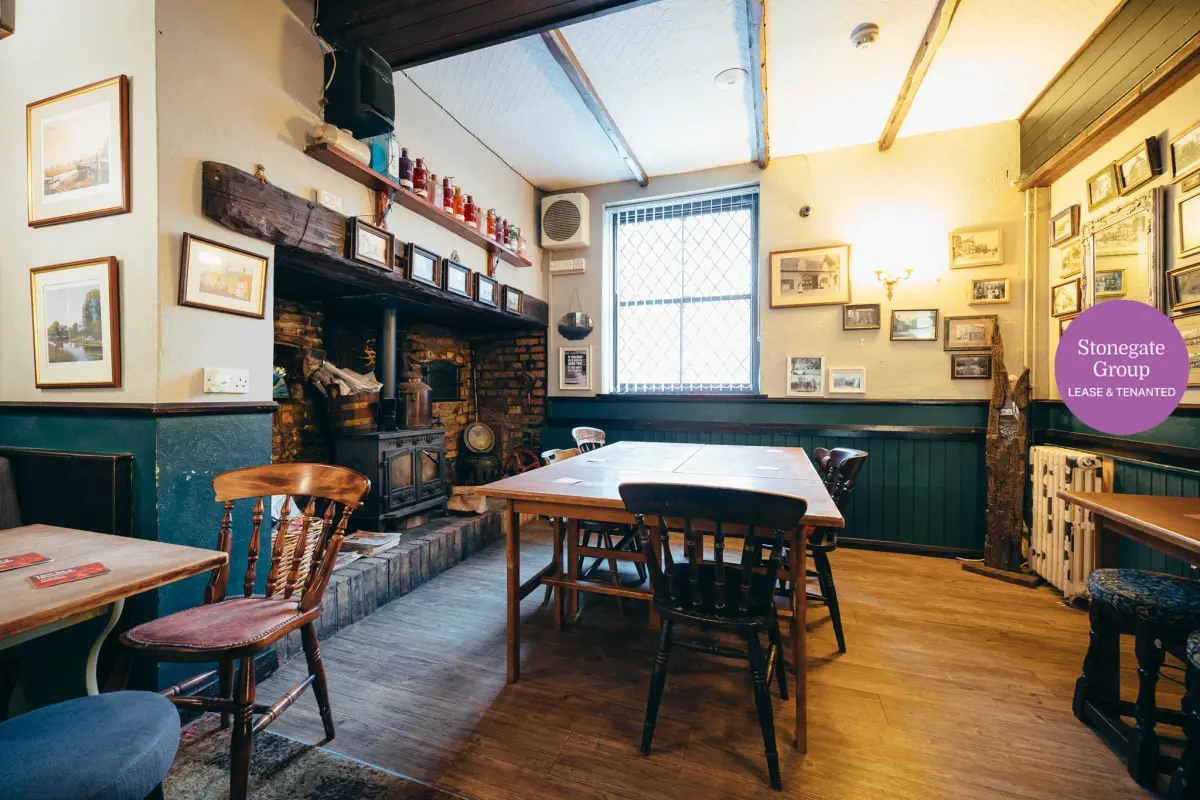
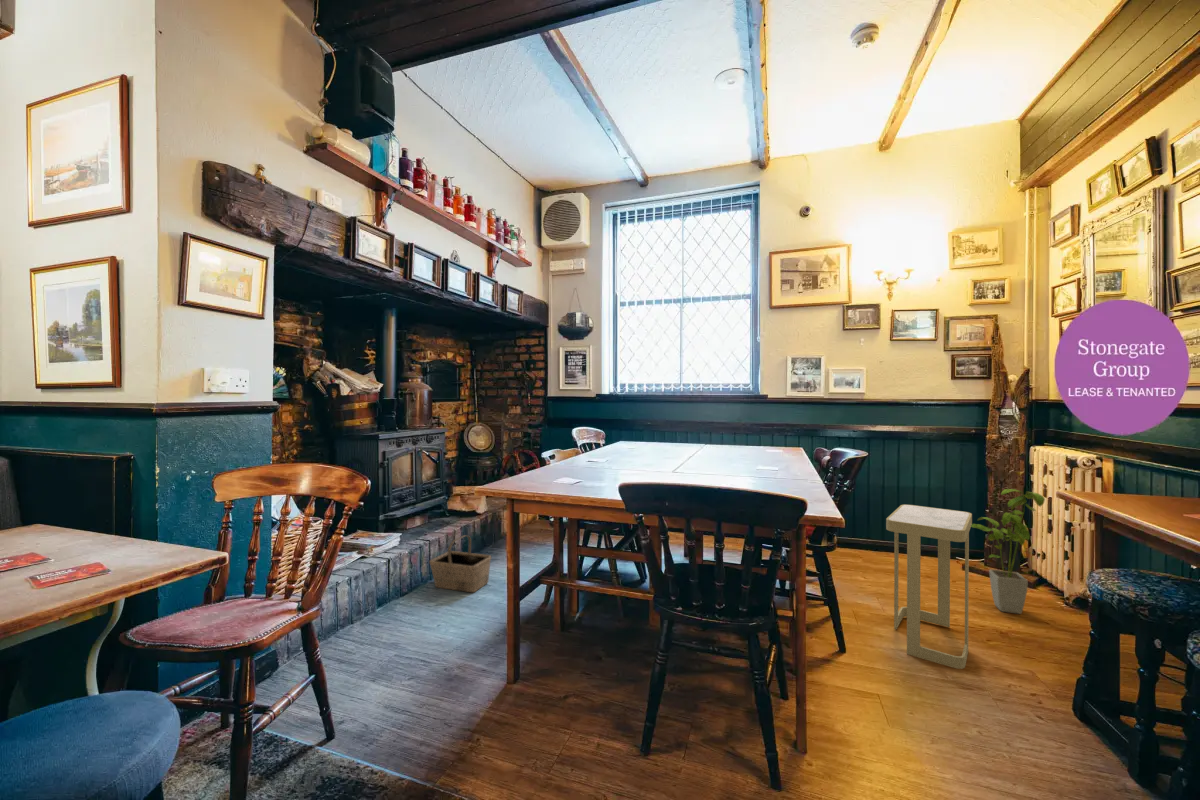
+ house plant (1010, 547)
+ basket (460, 561)
+ side table (938, 577)
